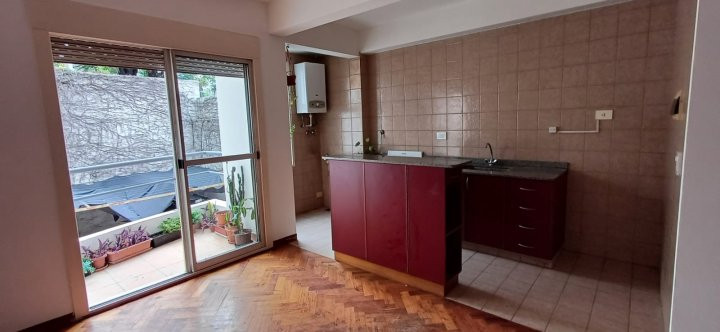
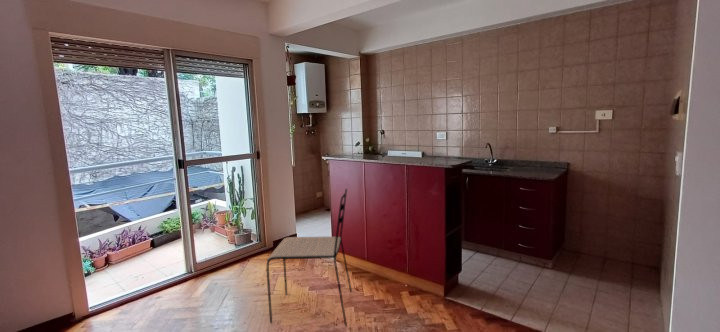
+ dining chair (311, 251)
